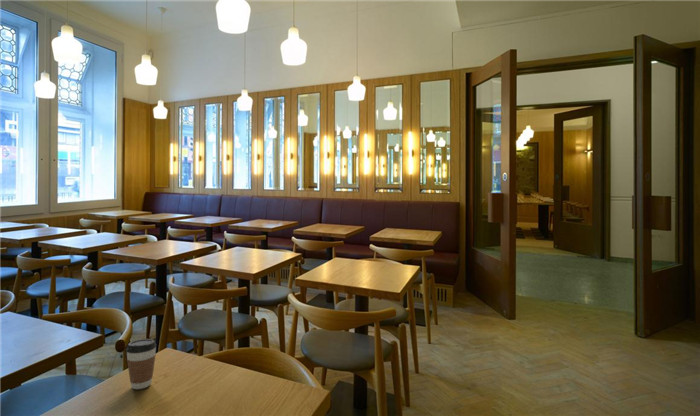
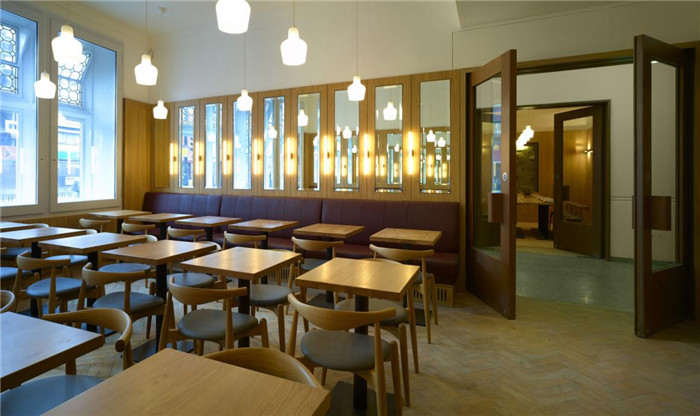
- coffee cup (141, 363)
